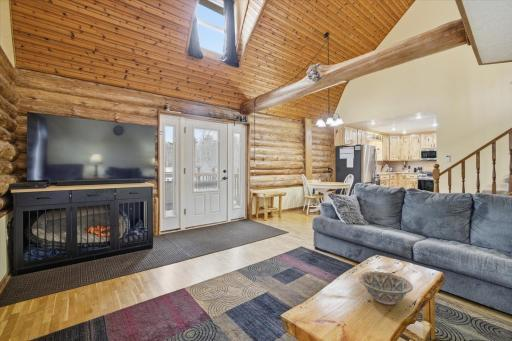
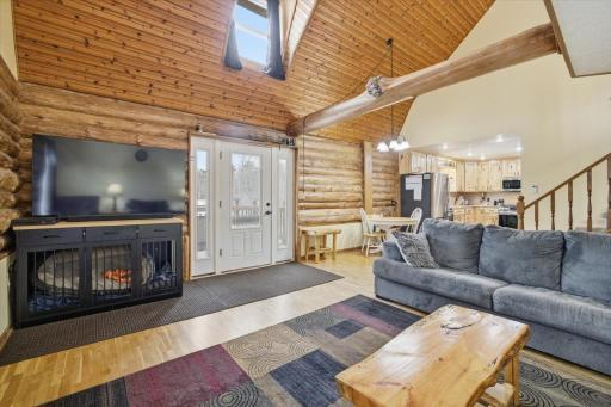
- decorative bowl (384, 289)
